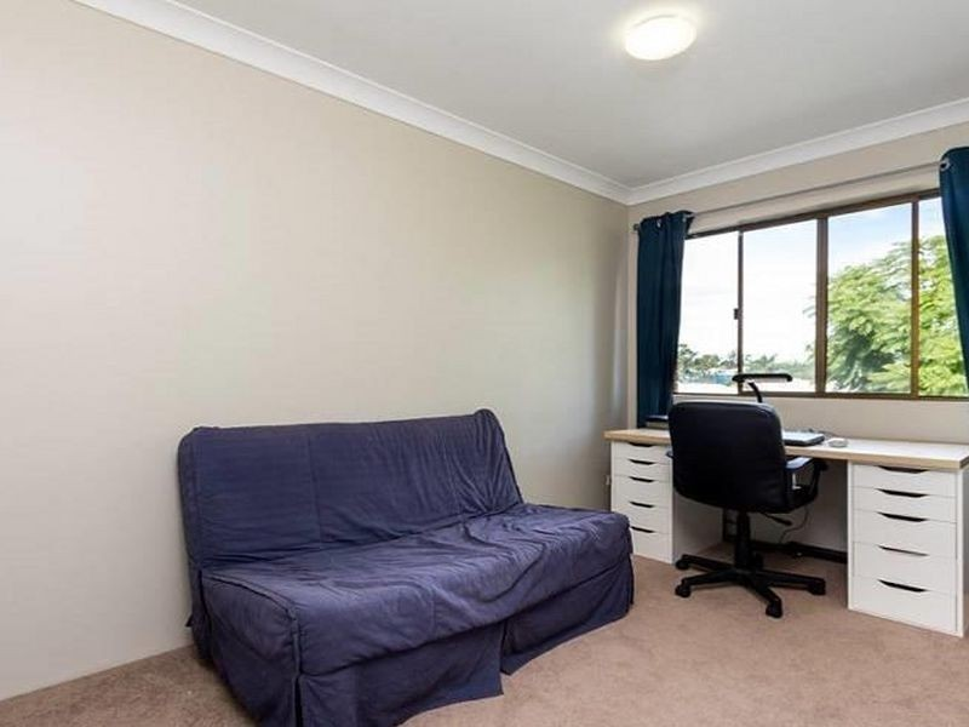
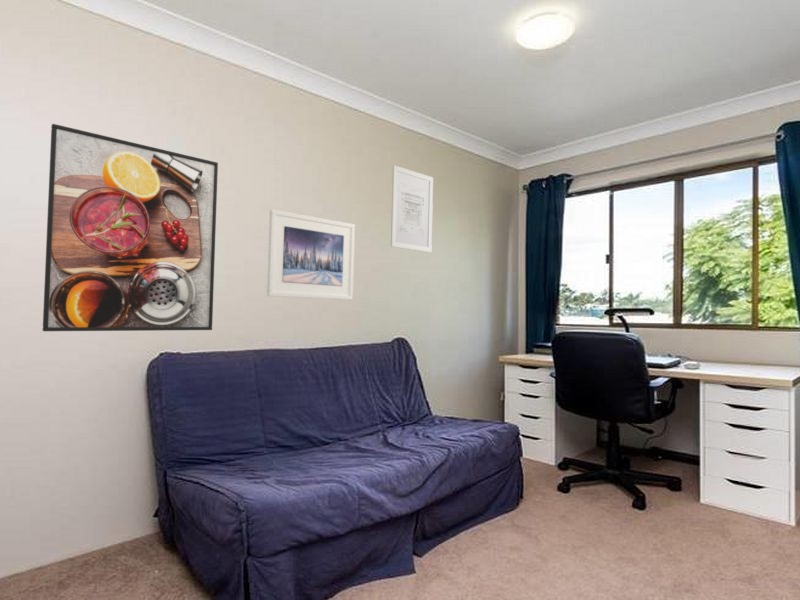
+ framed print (139, 237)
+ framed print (313, 257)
+ wall art (412, 210)
